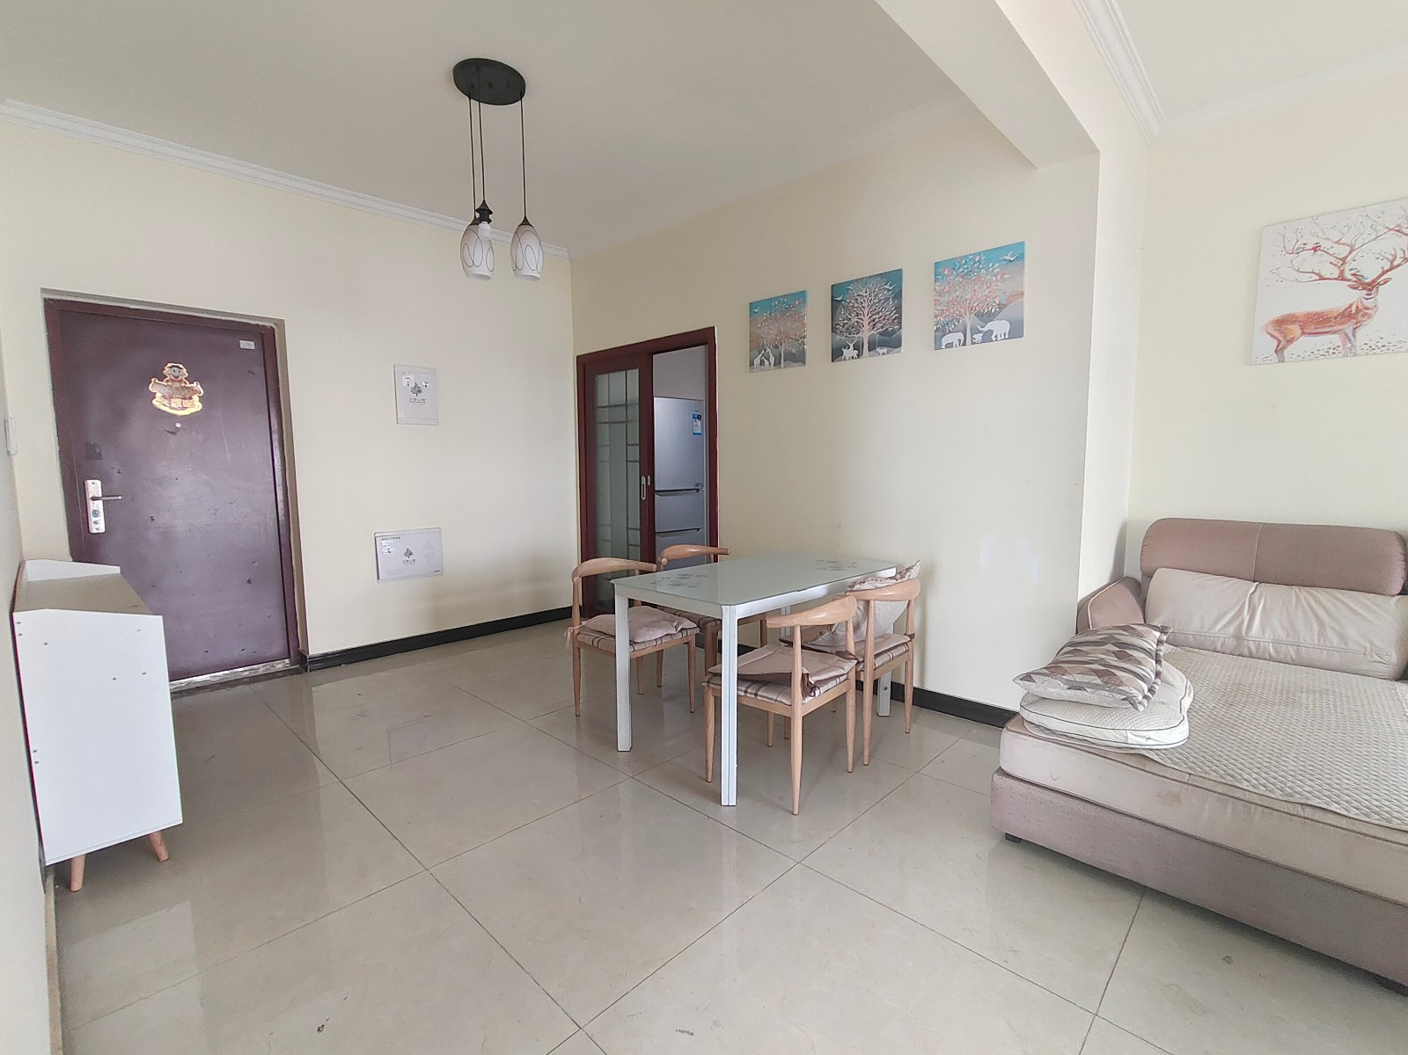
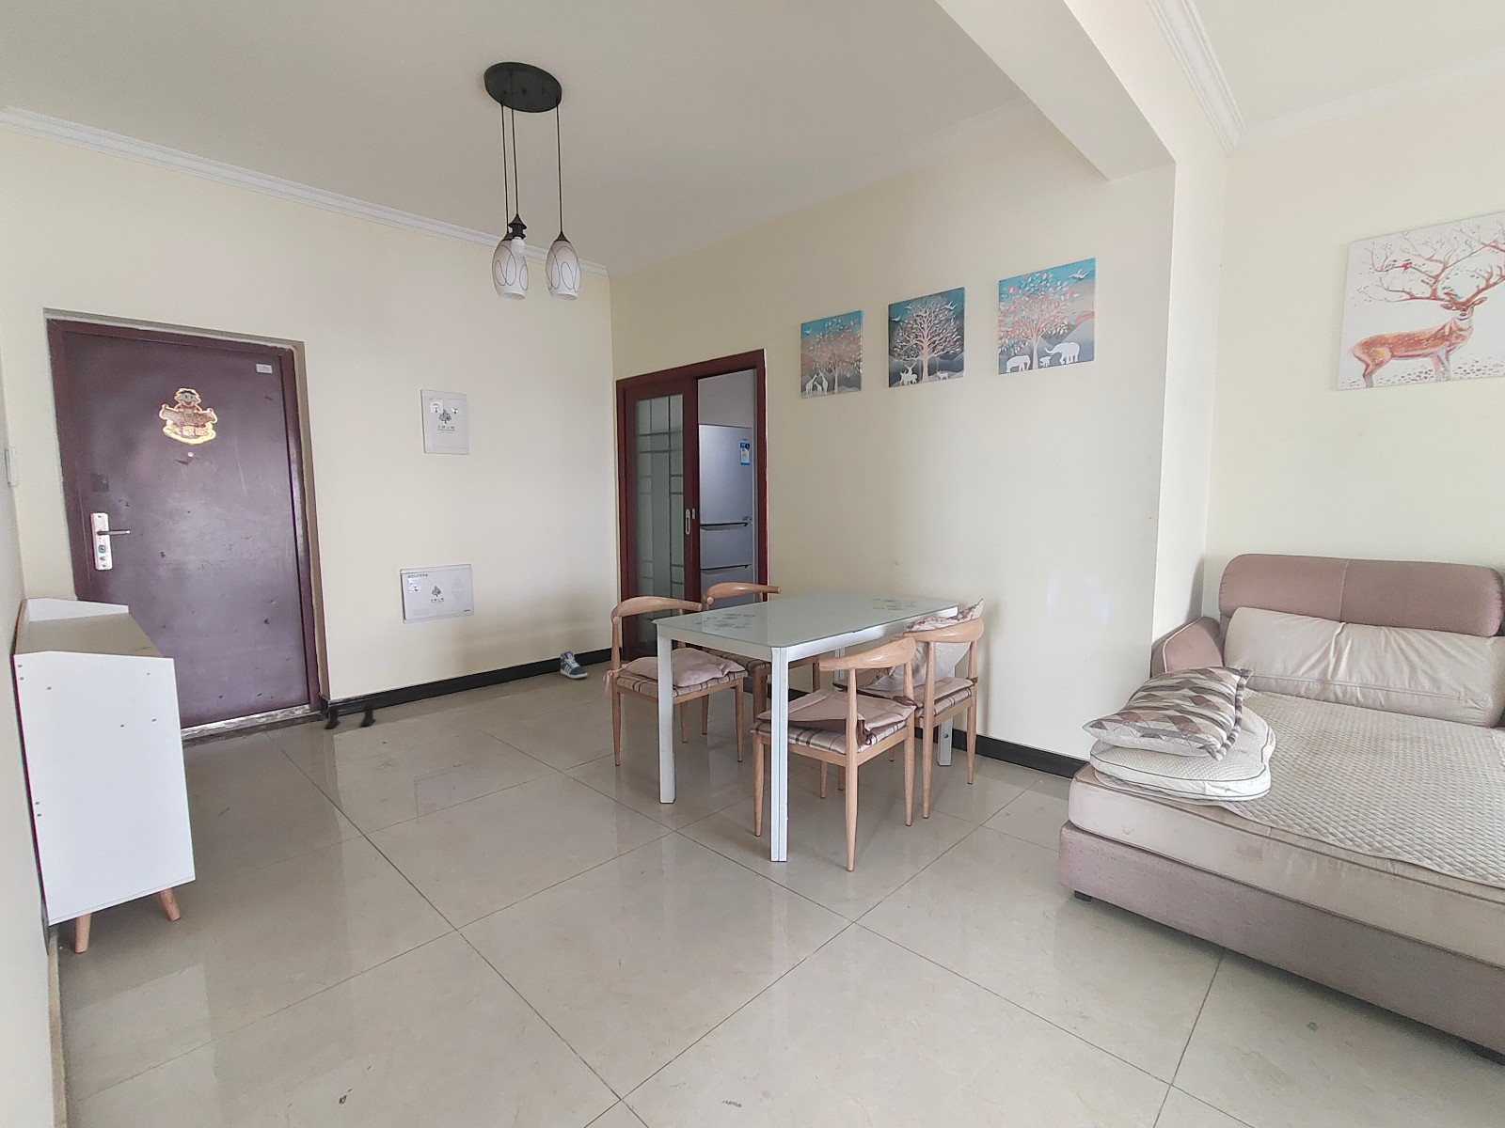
+ sneaker (572, 664)
+ boots (340, 720)
